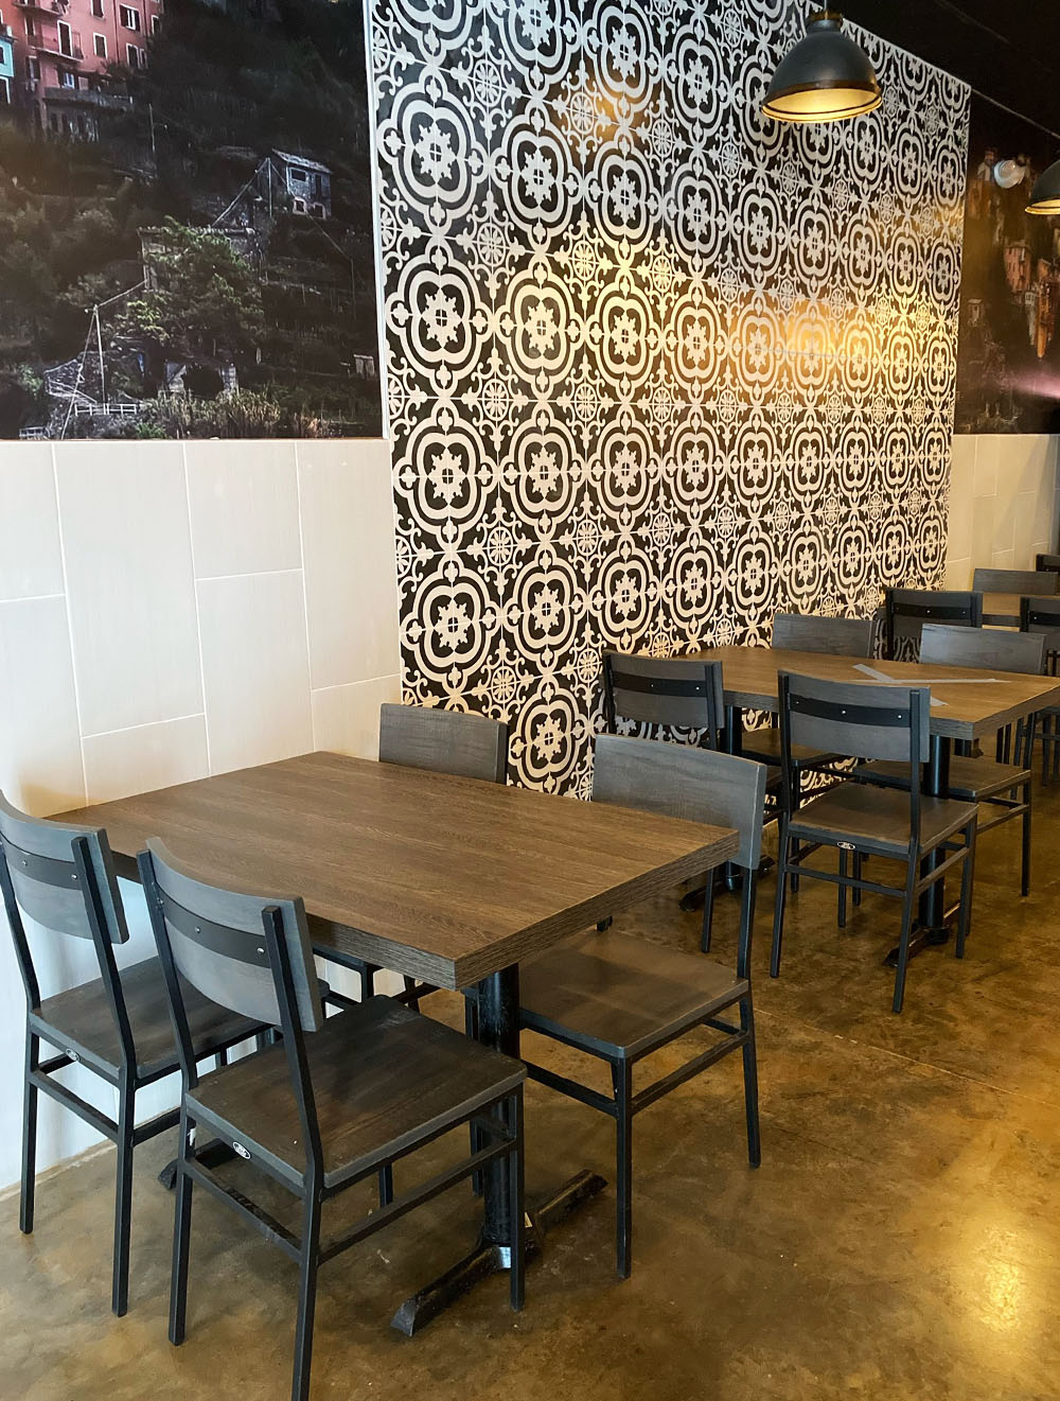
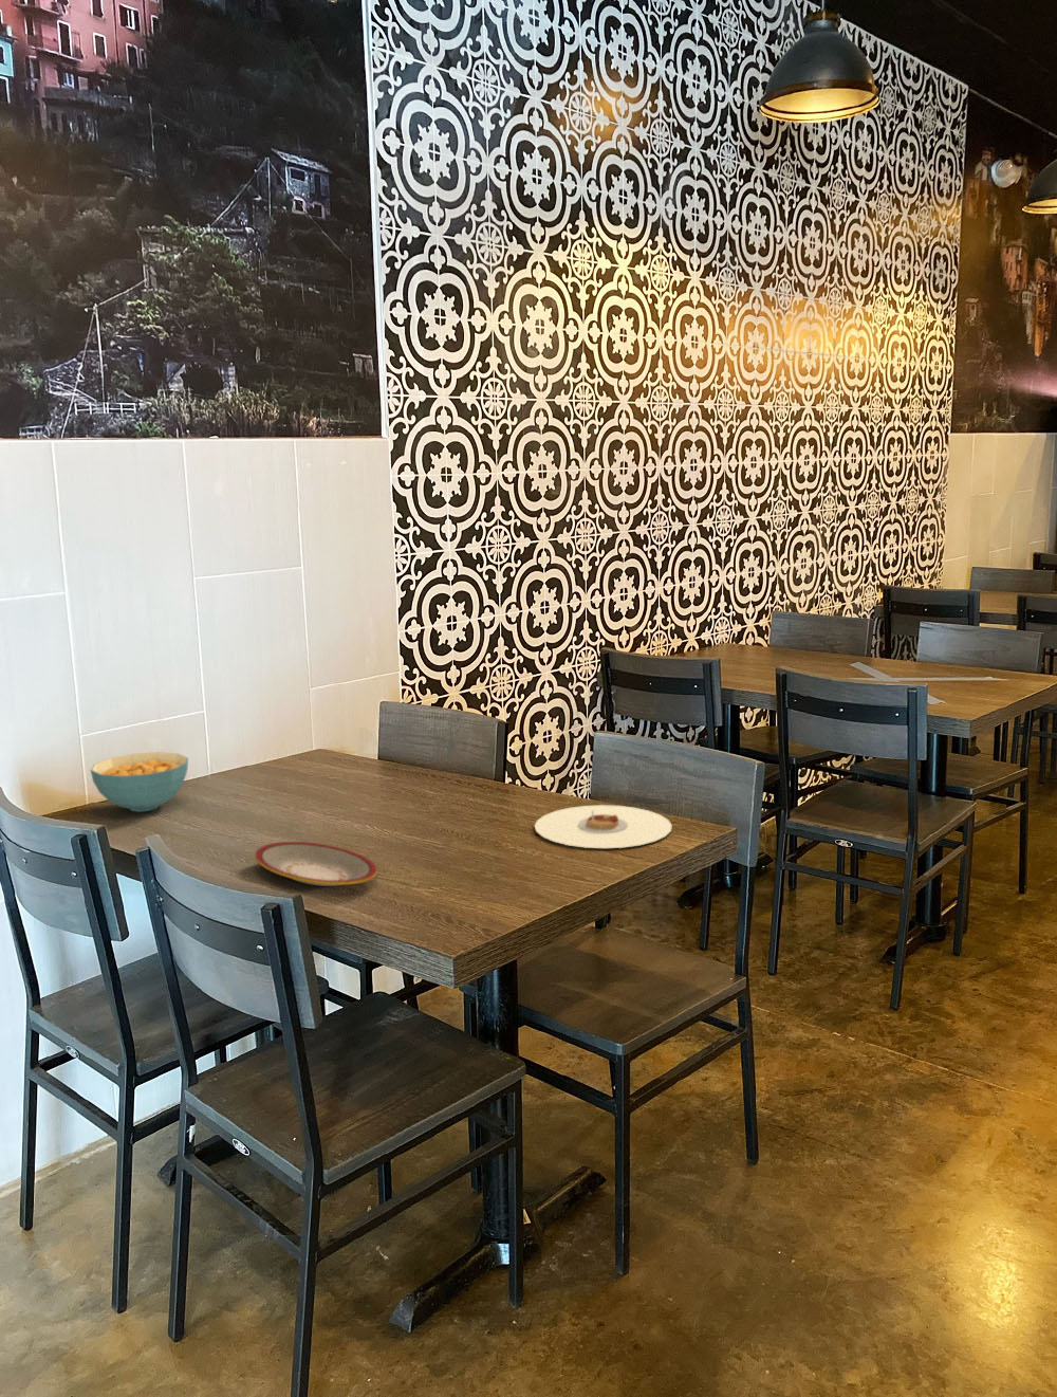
+ plate (315, 867)
+ plate (603, 820)
+ cereal bowl (142, 786)
